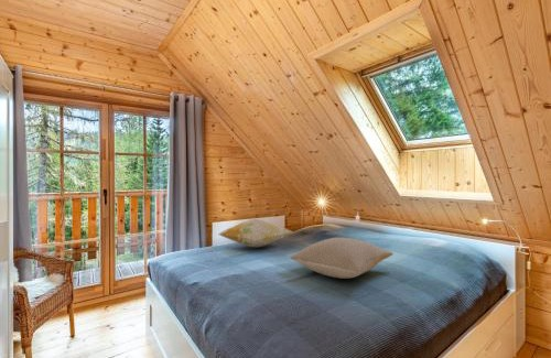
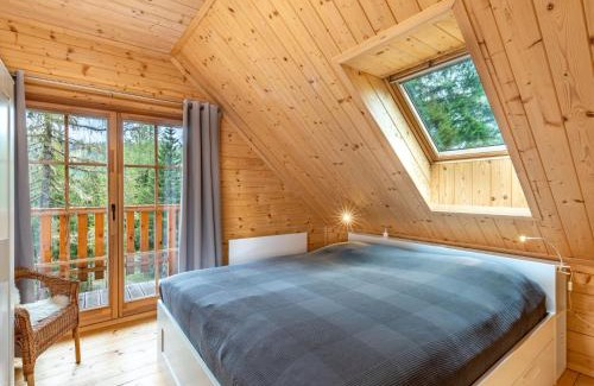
- pillow (342, 254)
- decorative pillow (256, 232)
